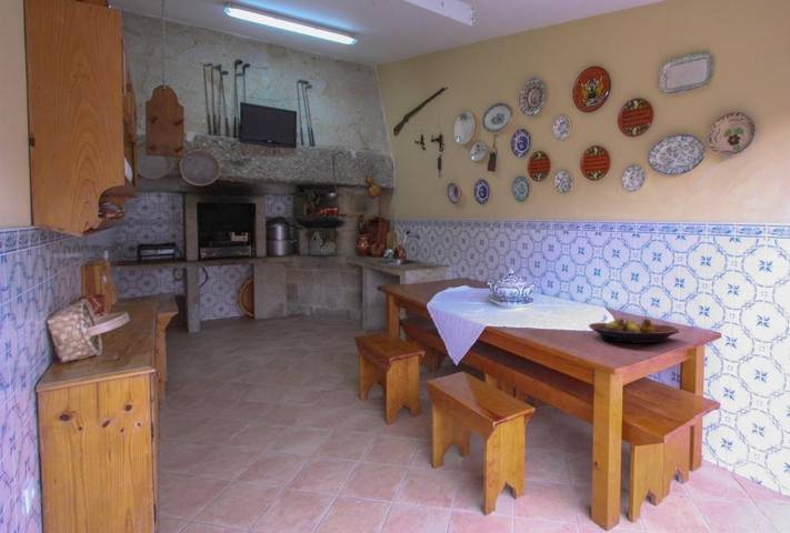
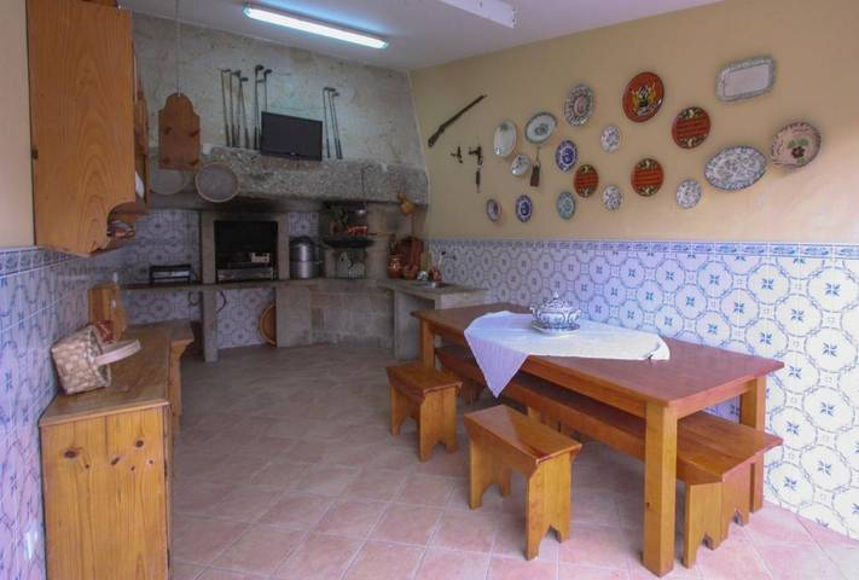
- fruit bowl (632, 328)
